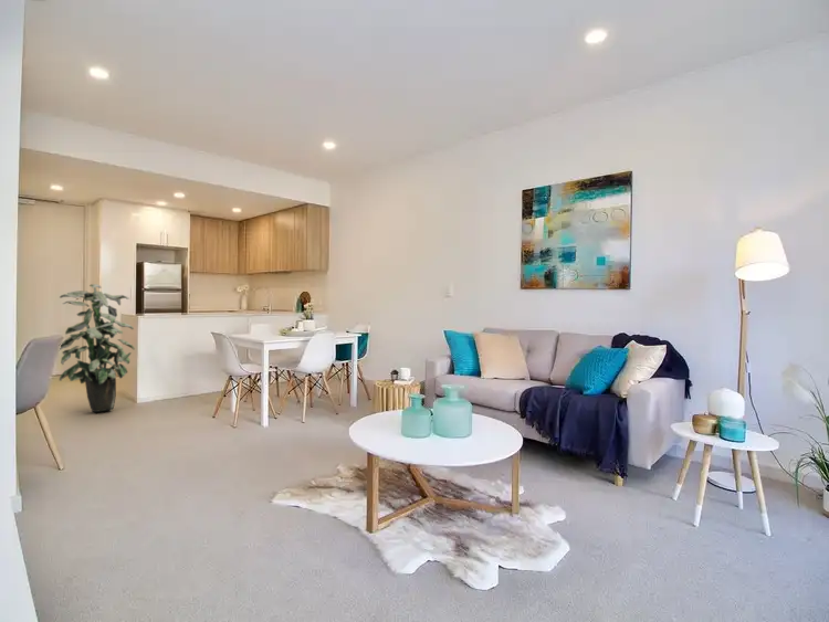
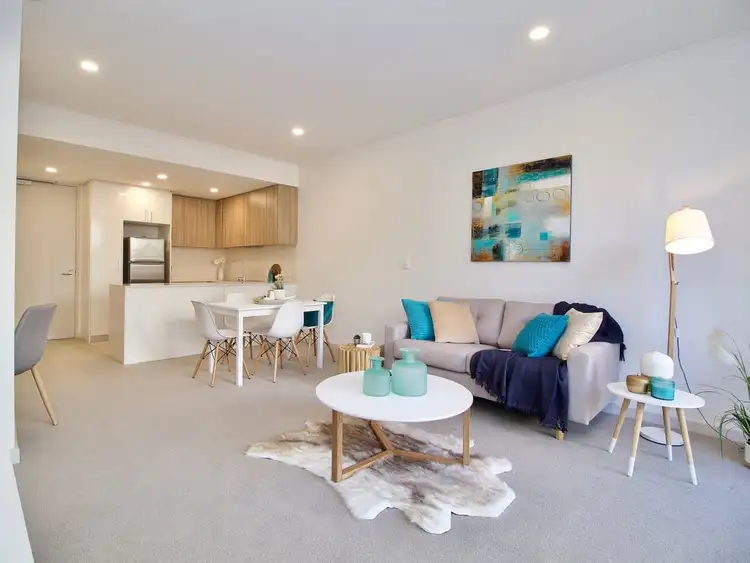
- indoor plant (96, 348)
